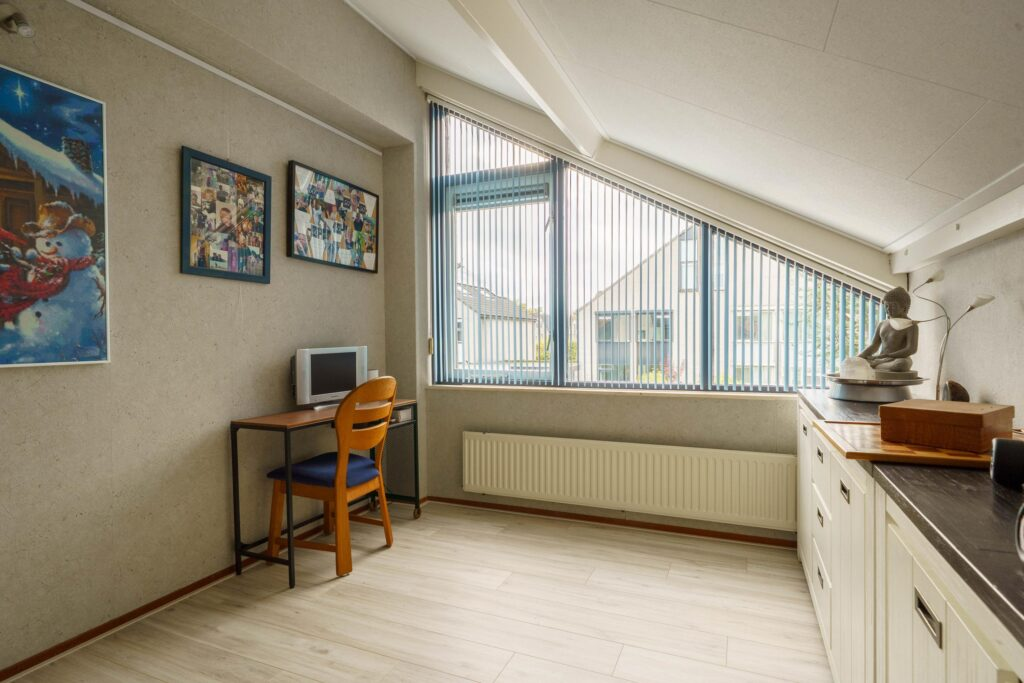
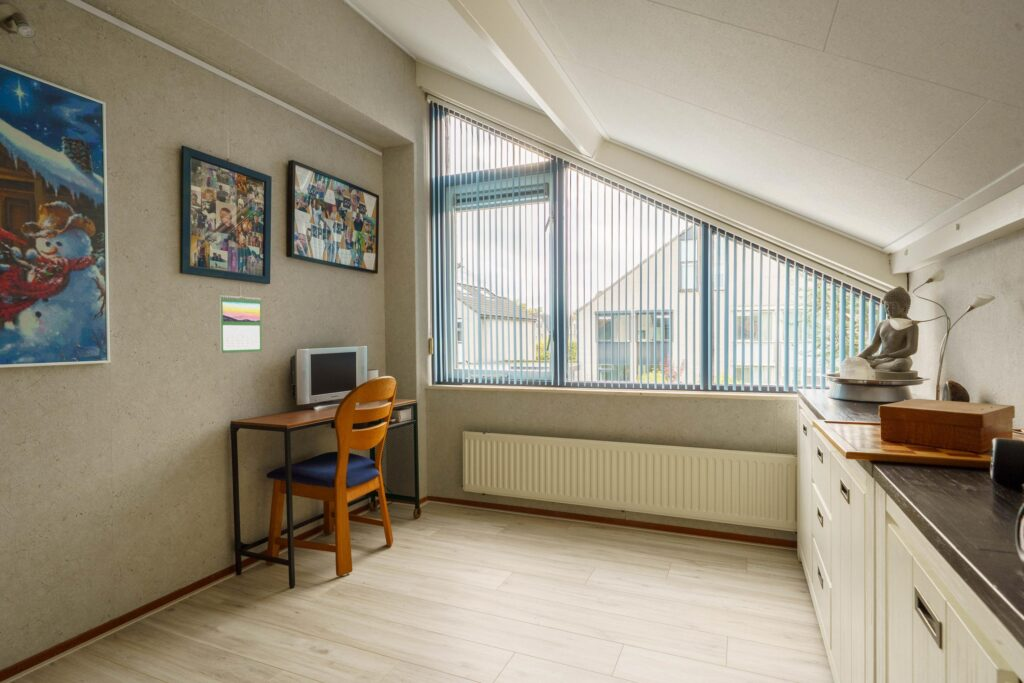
+ calendar (241, 324)
